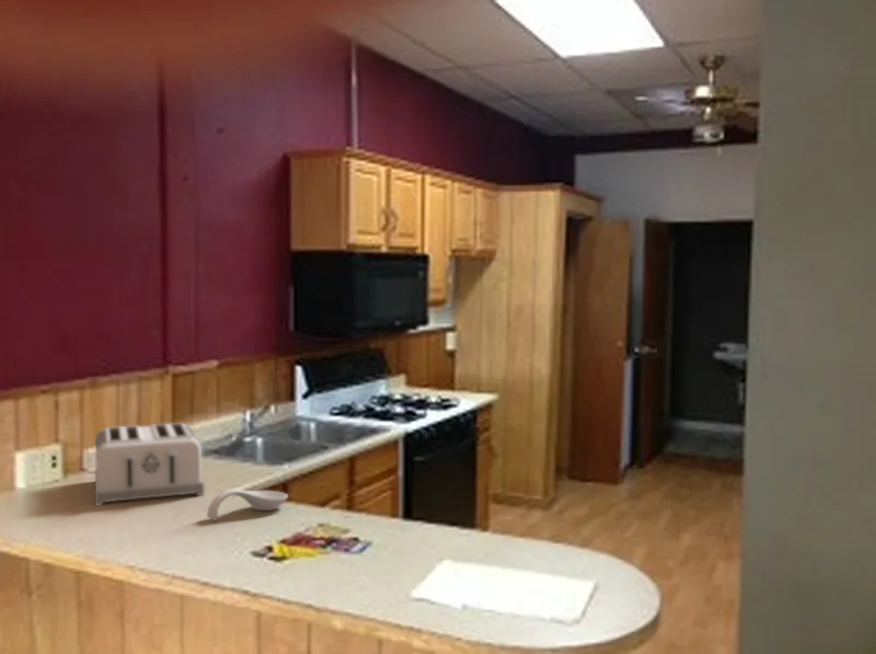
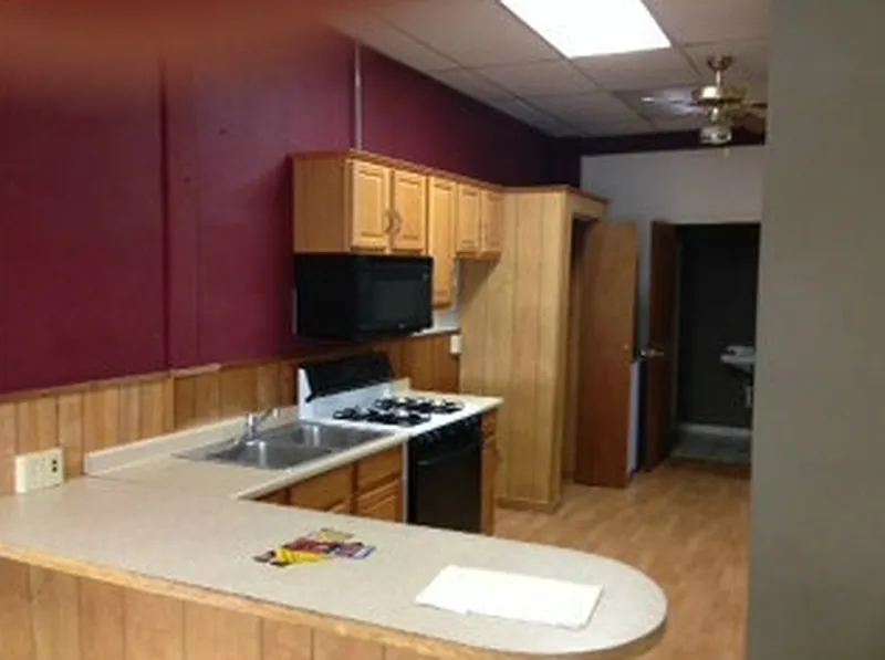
- spoon rest (249, 500)
- toaster (148, 460)
